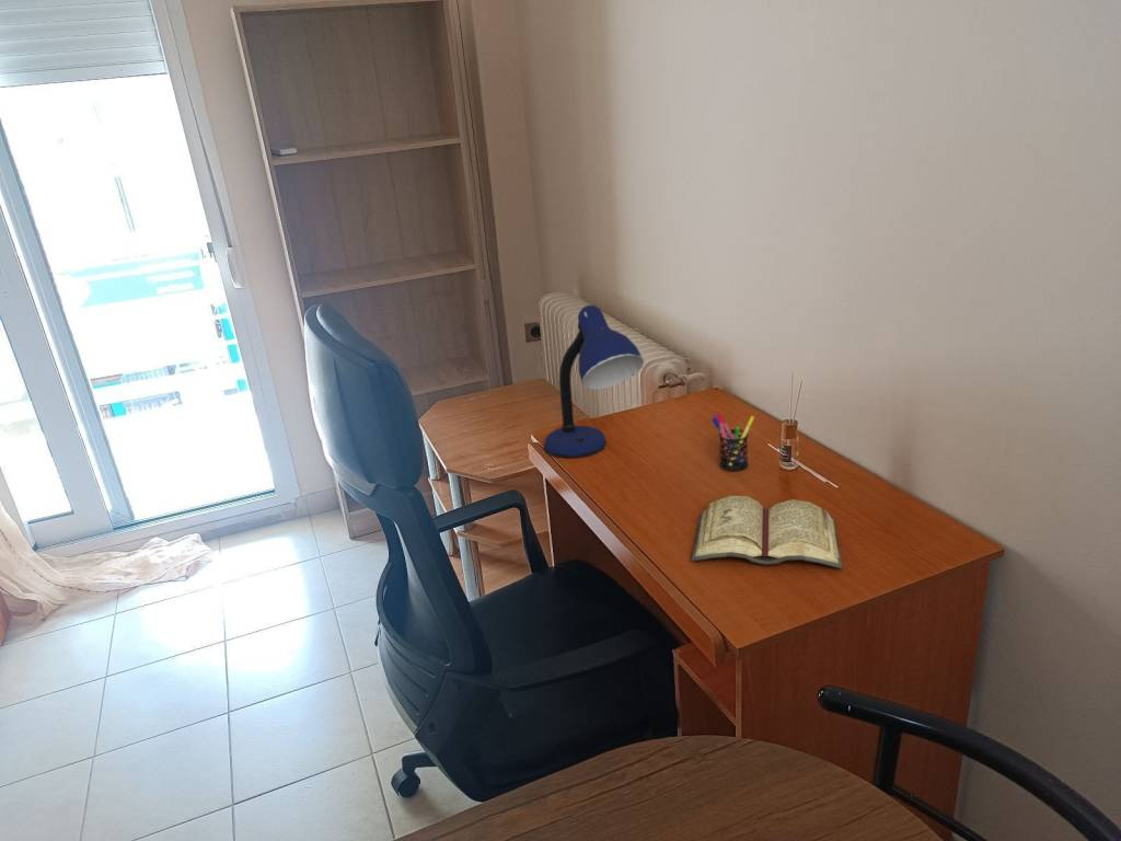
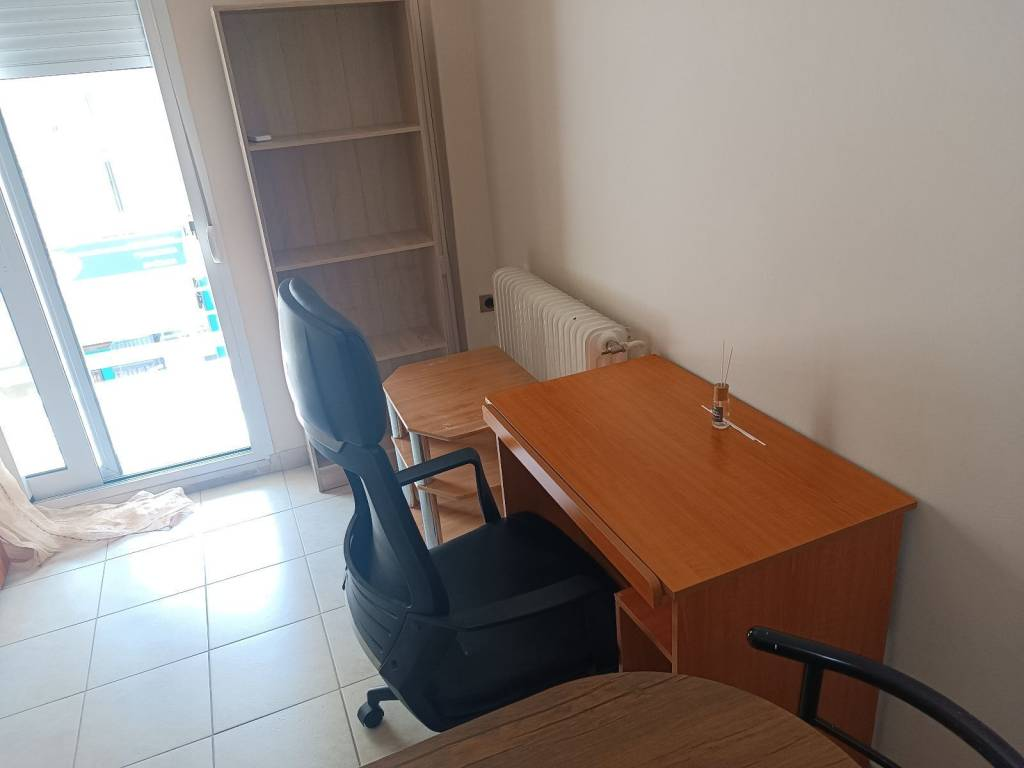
- pen holder (732, 439)
- desk lamp (587, 383)
- diary (765, 528)
